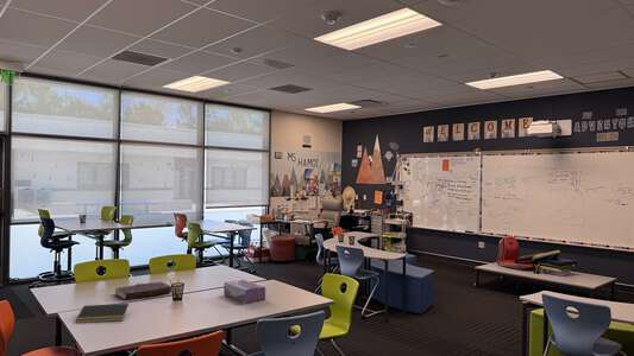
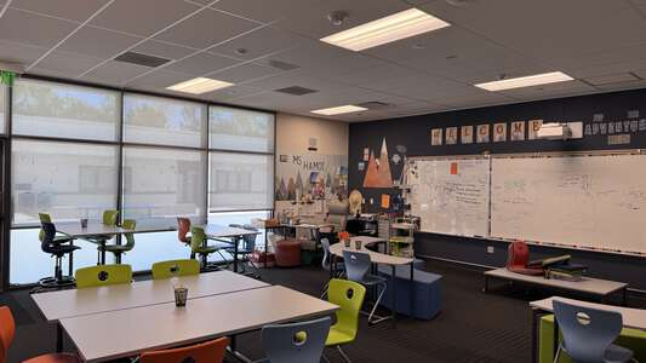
- tissue box (244, 290)
- notepad (102, 312)
- book (143, 290)
